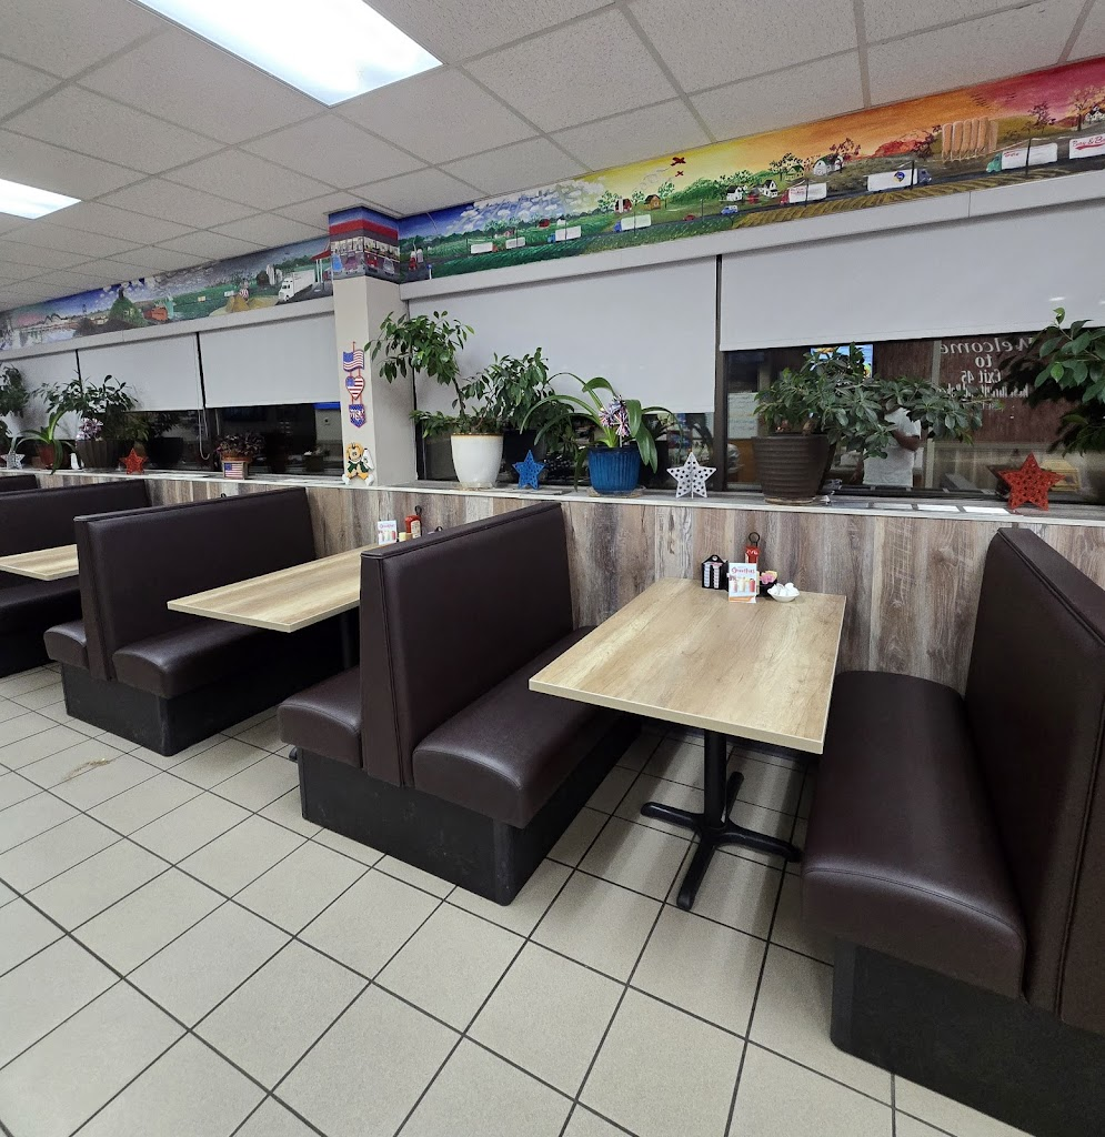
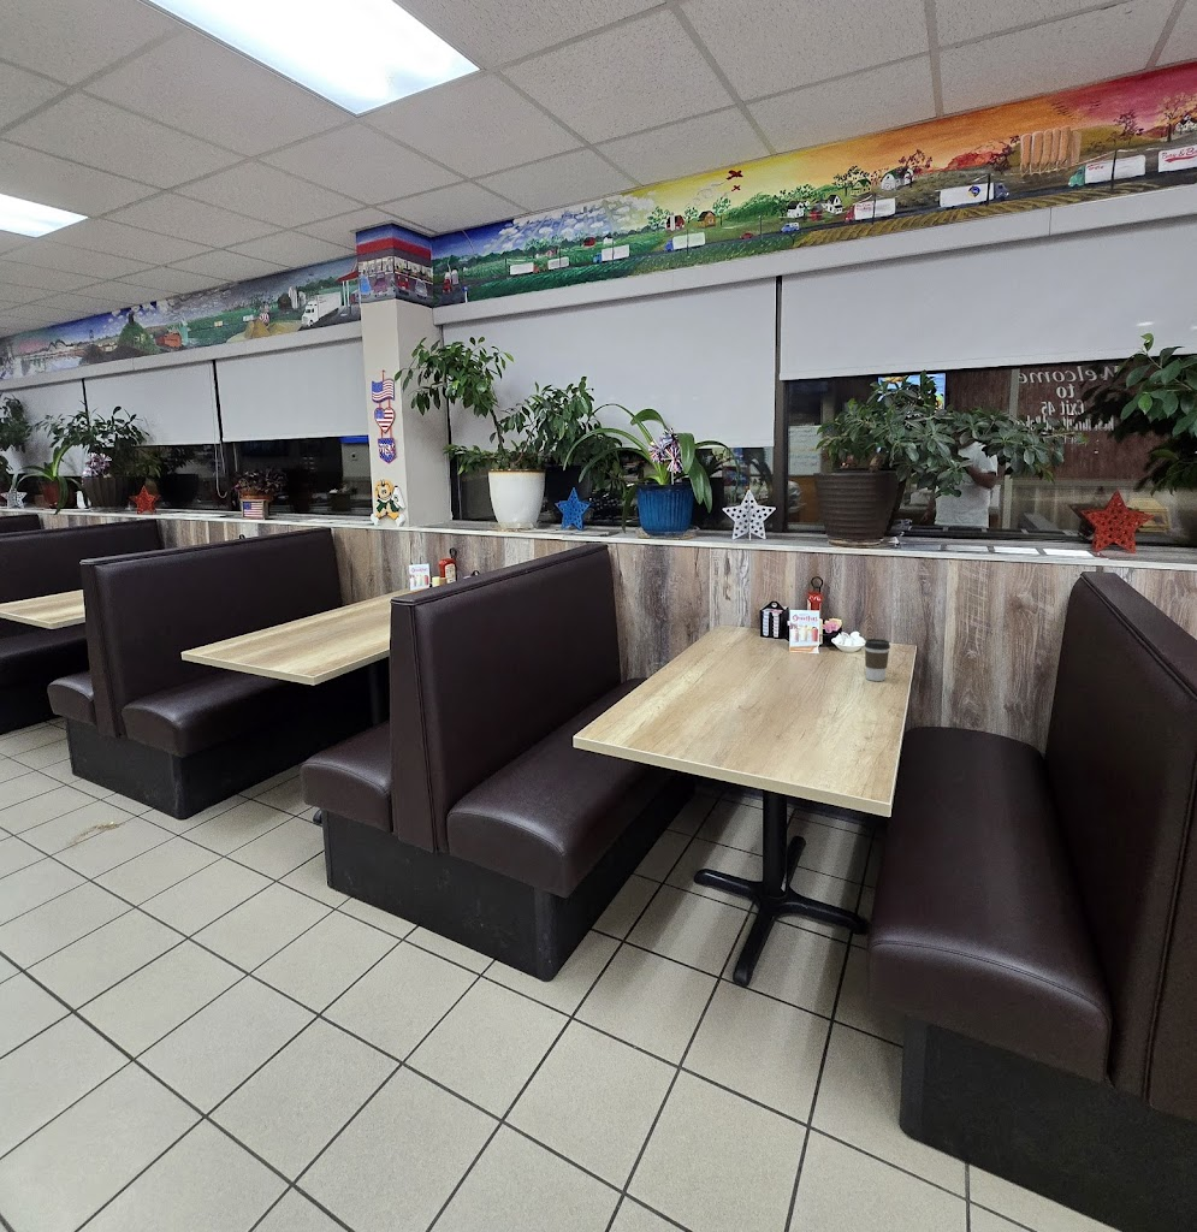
+ coffee cup (876, 659)
